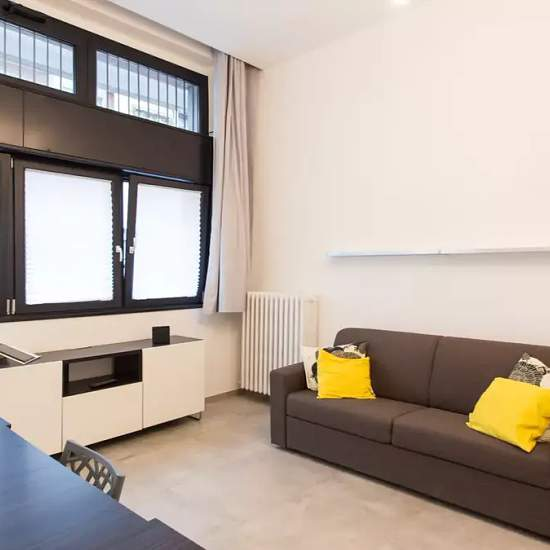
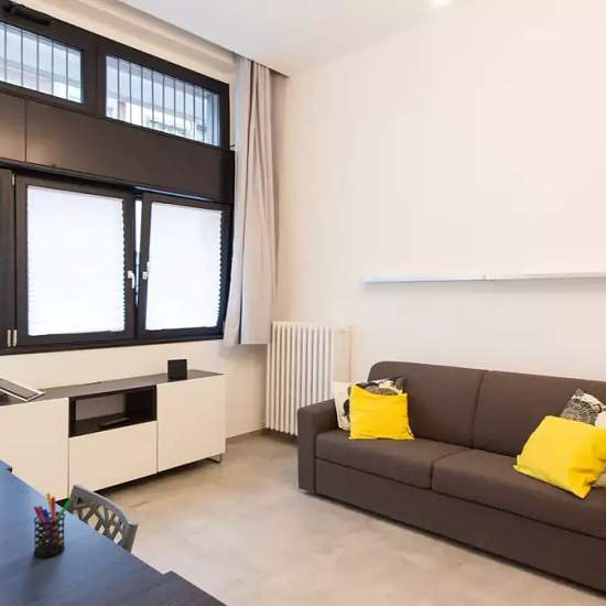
+ pen holder (53, 521)
